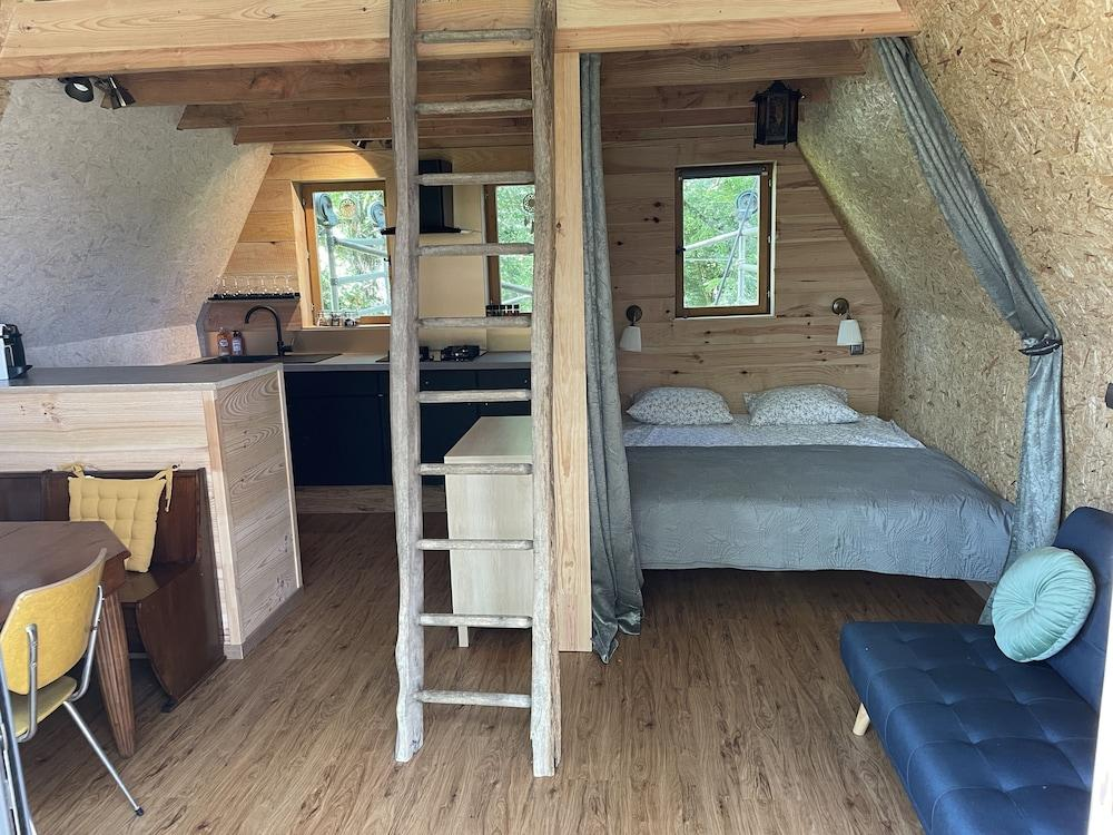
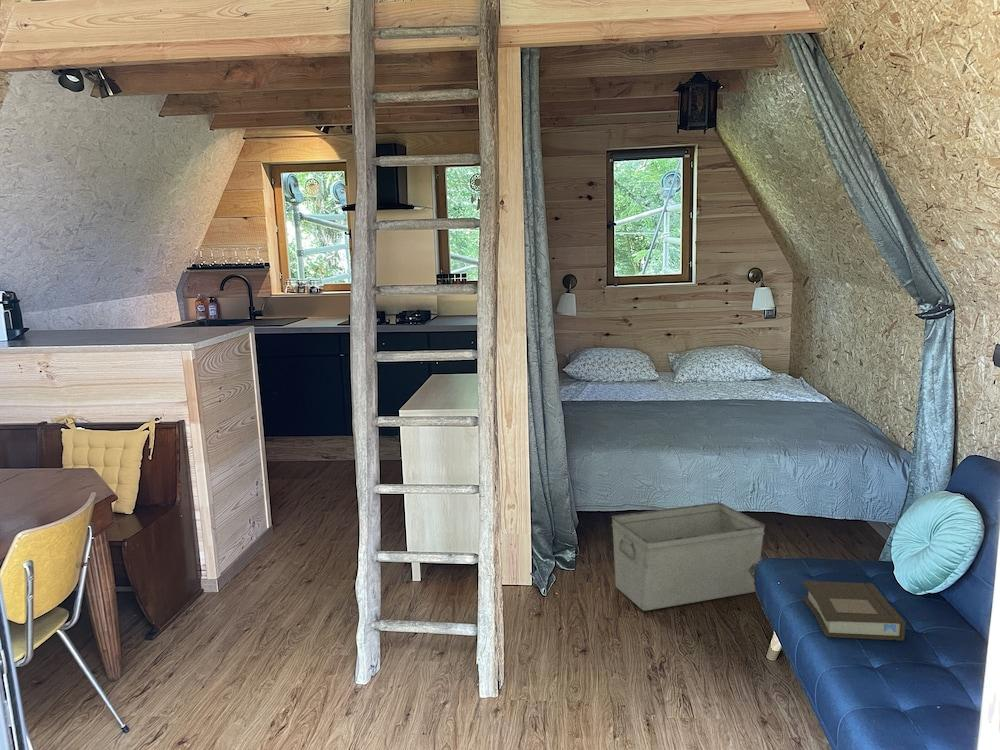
+ book (850, 608)
+ storage bin (686, 554)
